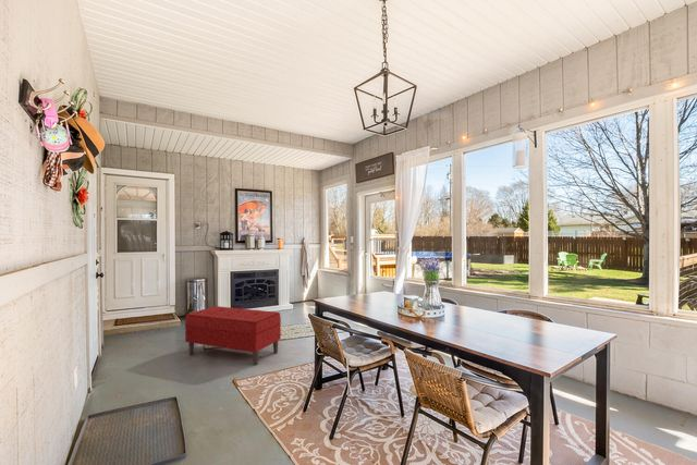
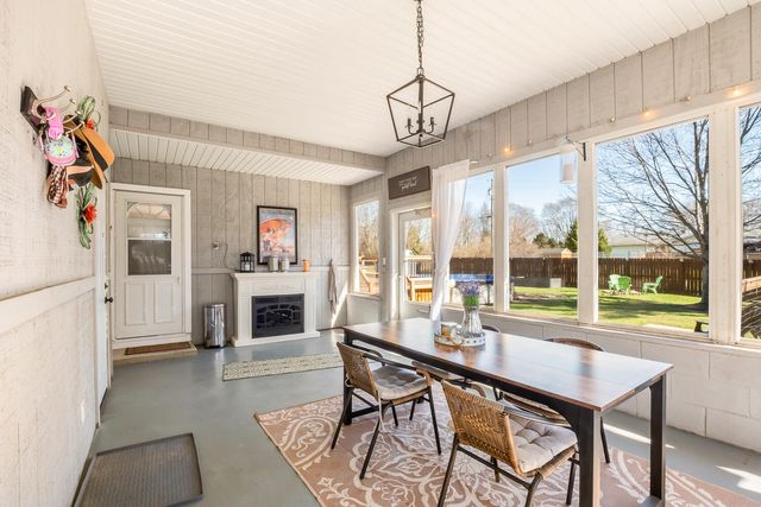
- bench (233, 333)
